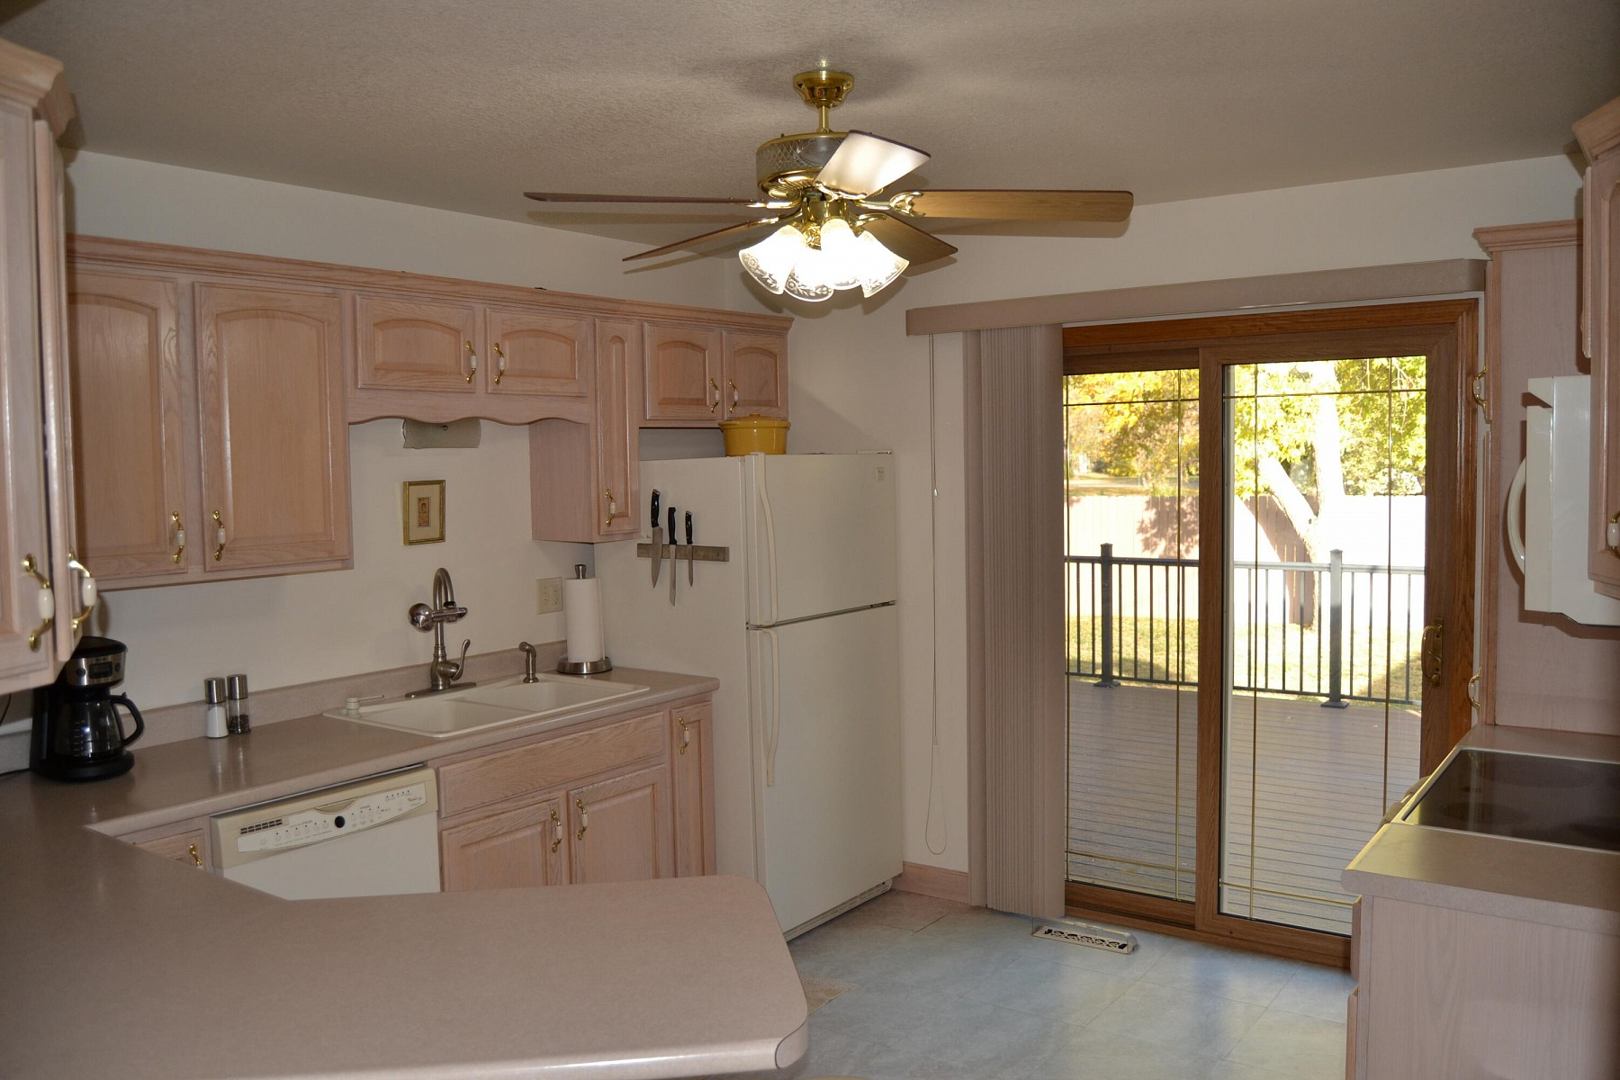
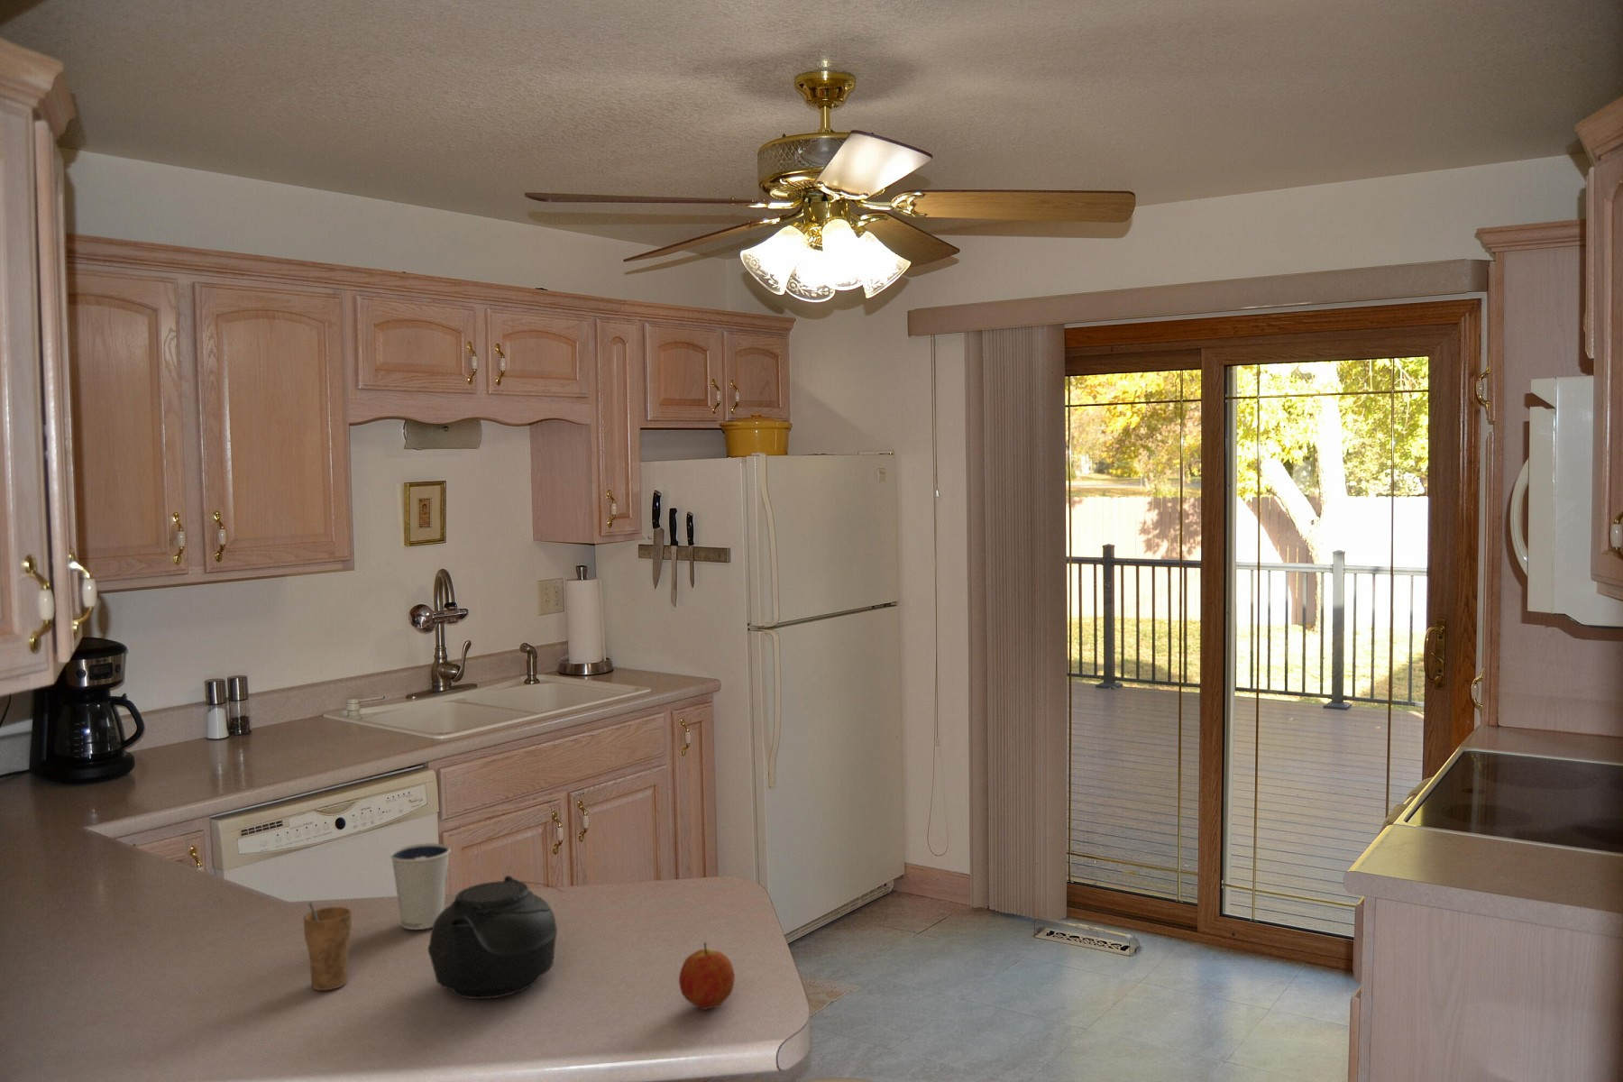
+ cup (328, 940)
+ dixie cup (421, 888)
+ fruit (706, 975)
+ teapot (489, 942)
